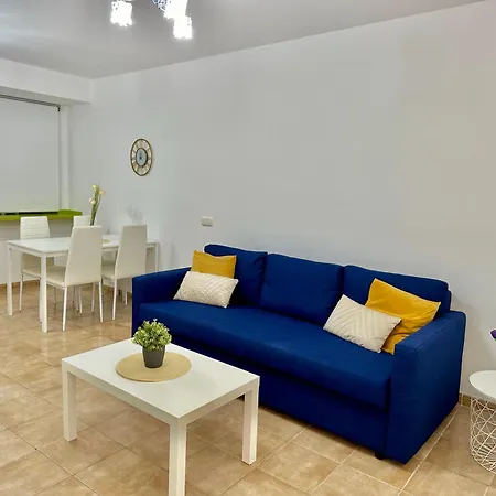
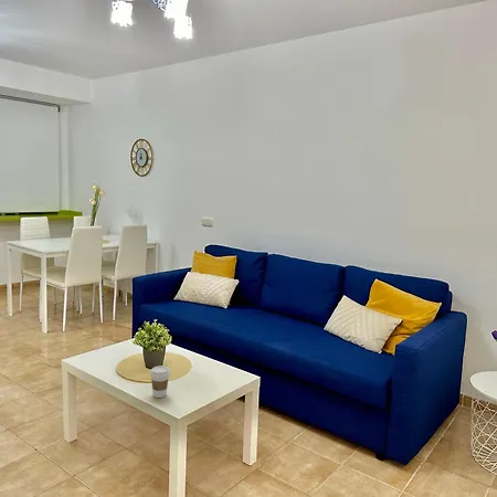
+ coffee cup (159, 381)
